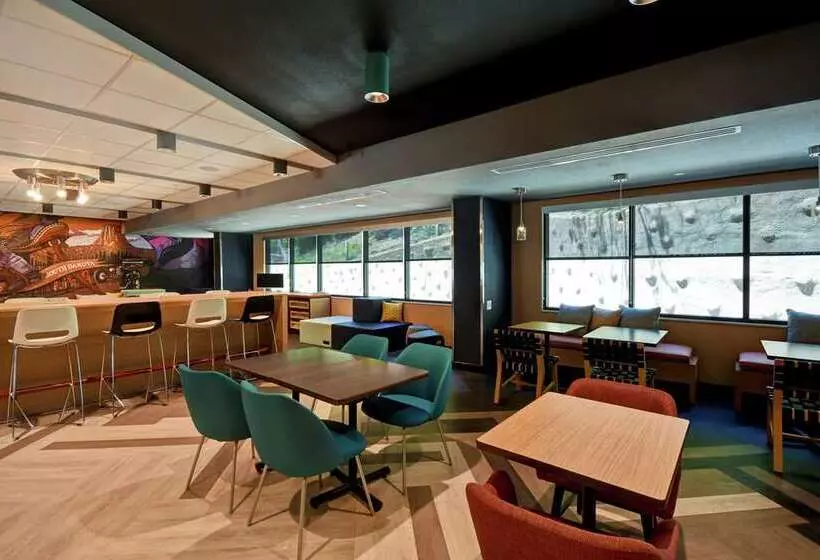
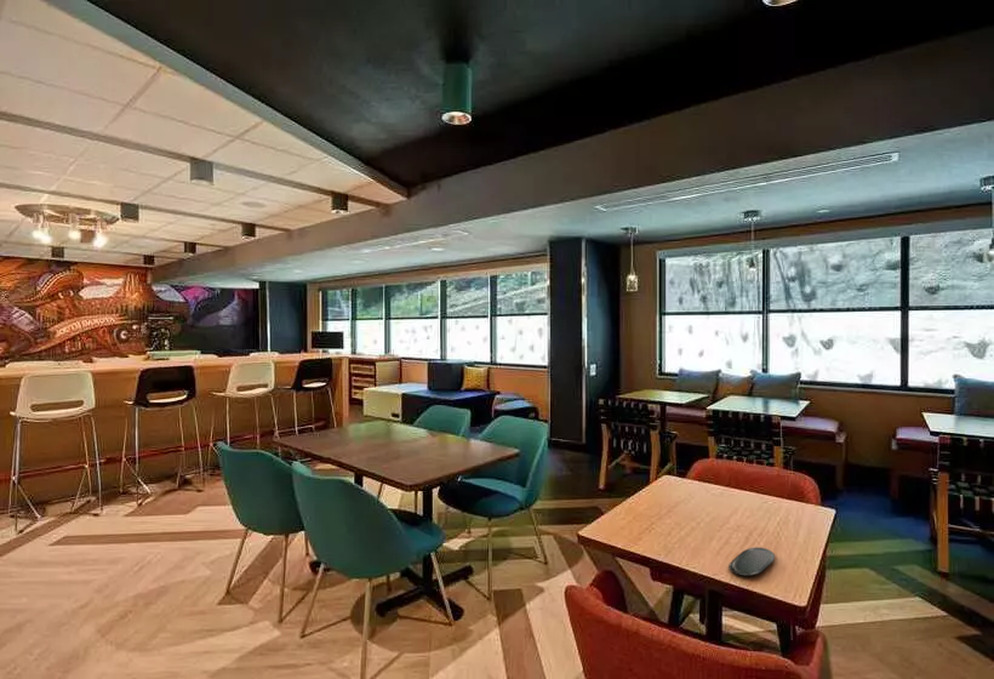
+ oval tray (752, 560)
